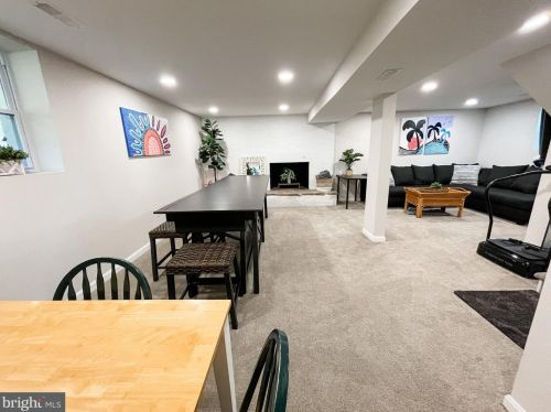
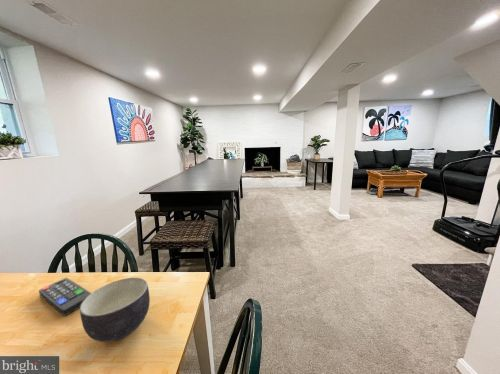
+ remote control (65, 294)
+ bowl (119, 309)
